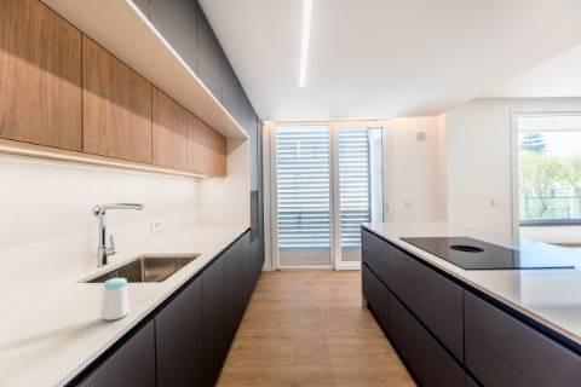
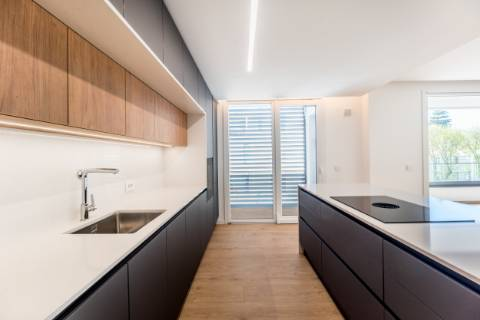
- salt shaker (115, 298)
